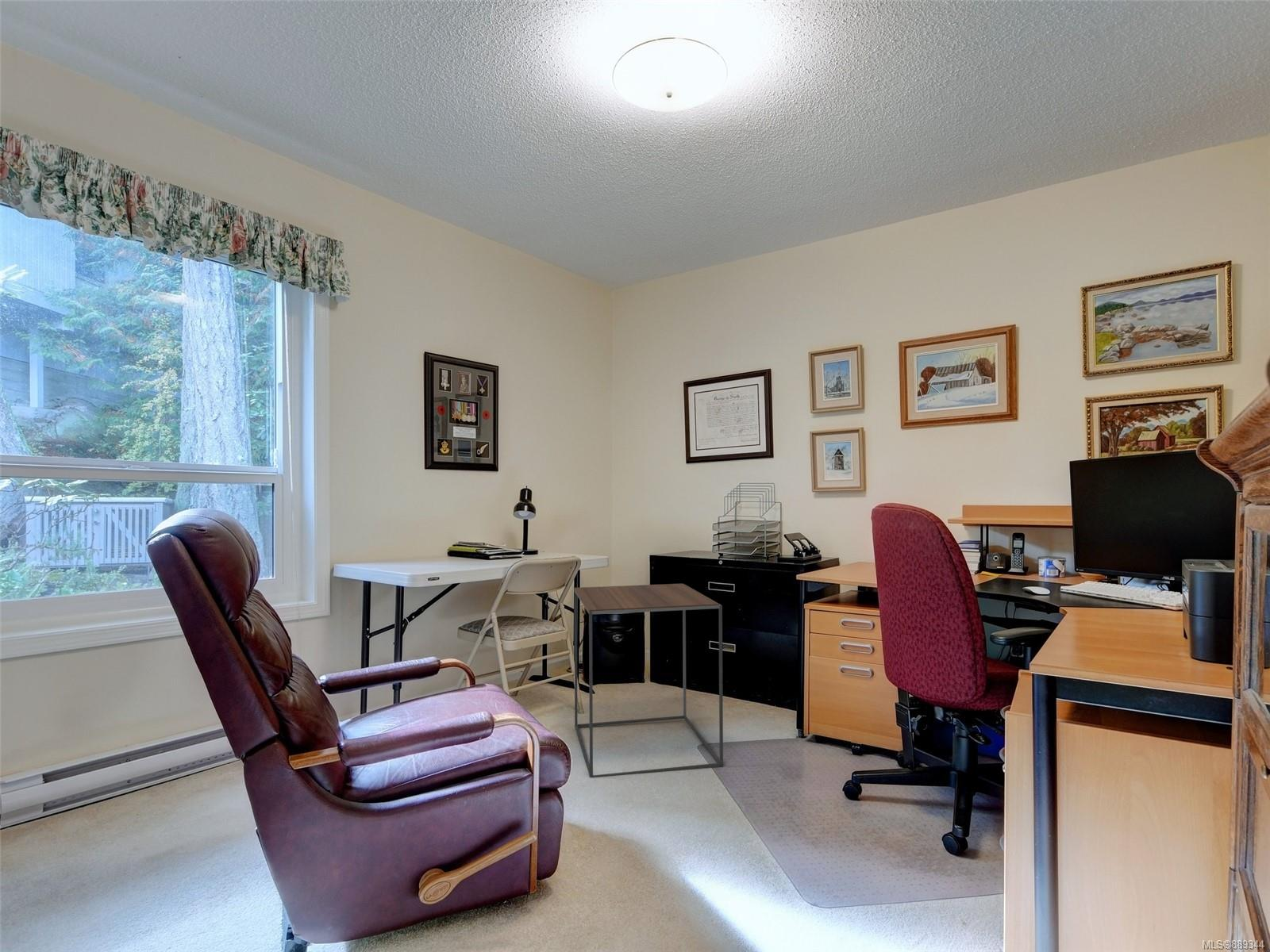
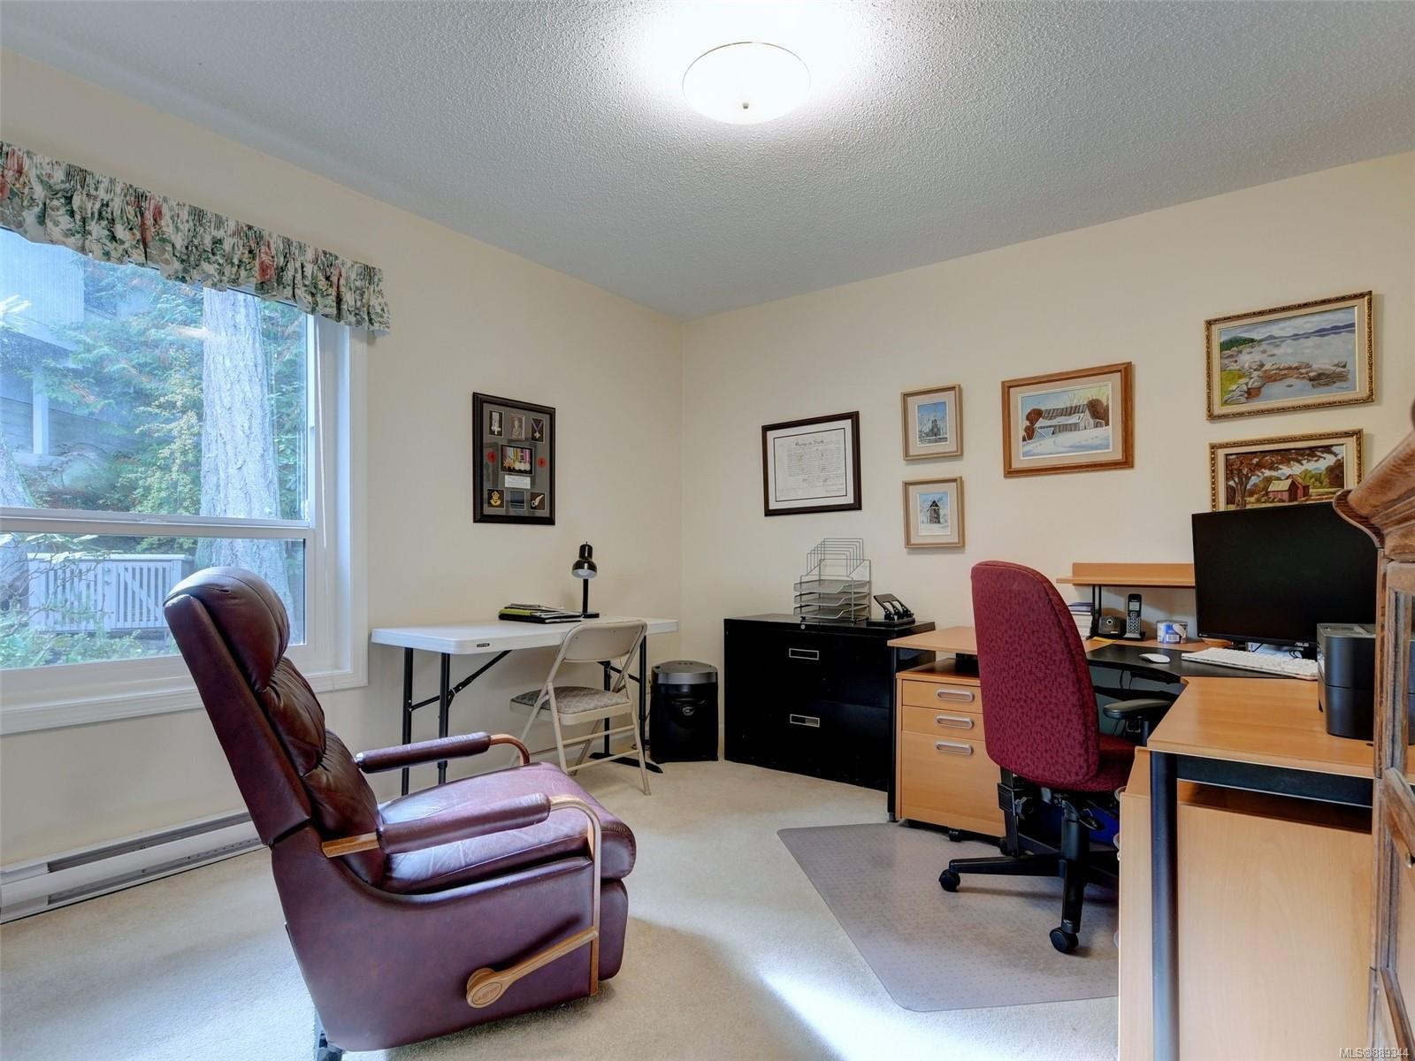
- side table (683, 670)
